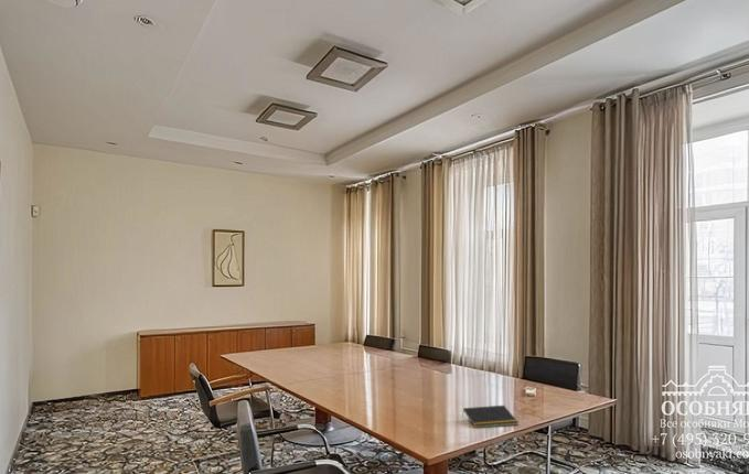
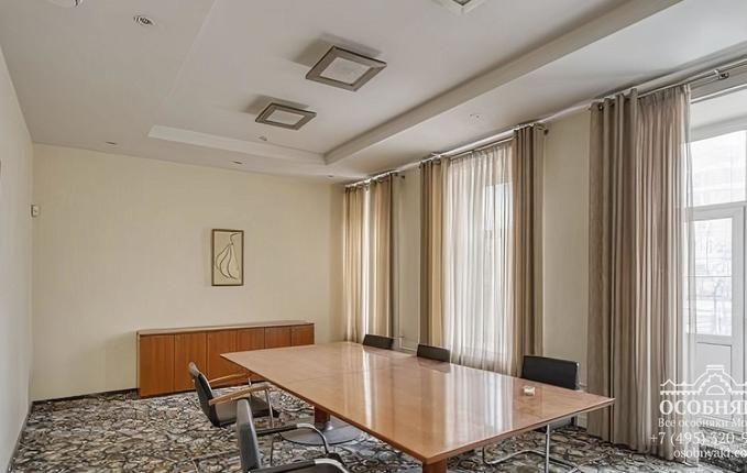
- notepad (490, 416)
